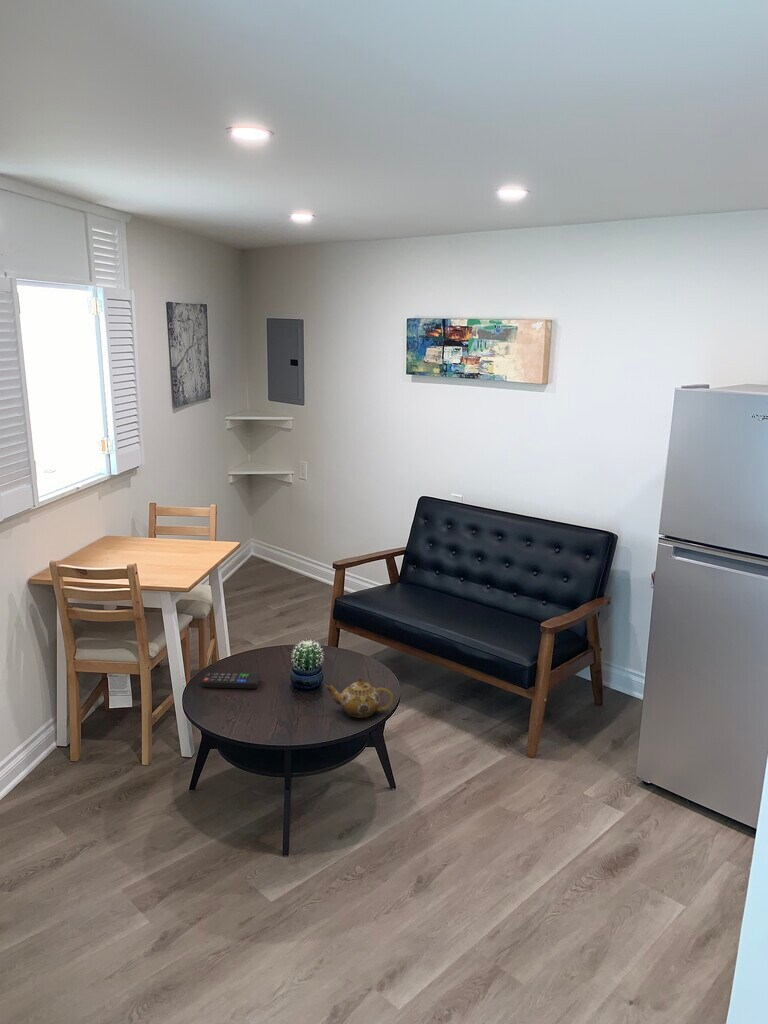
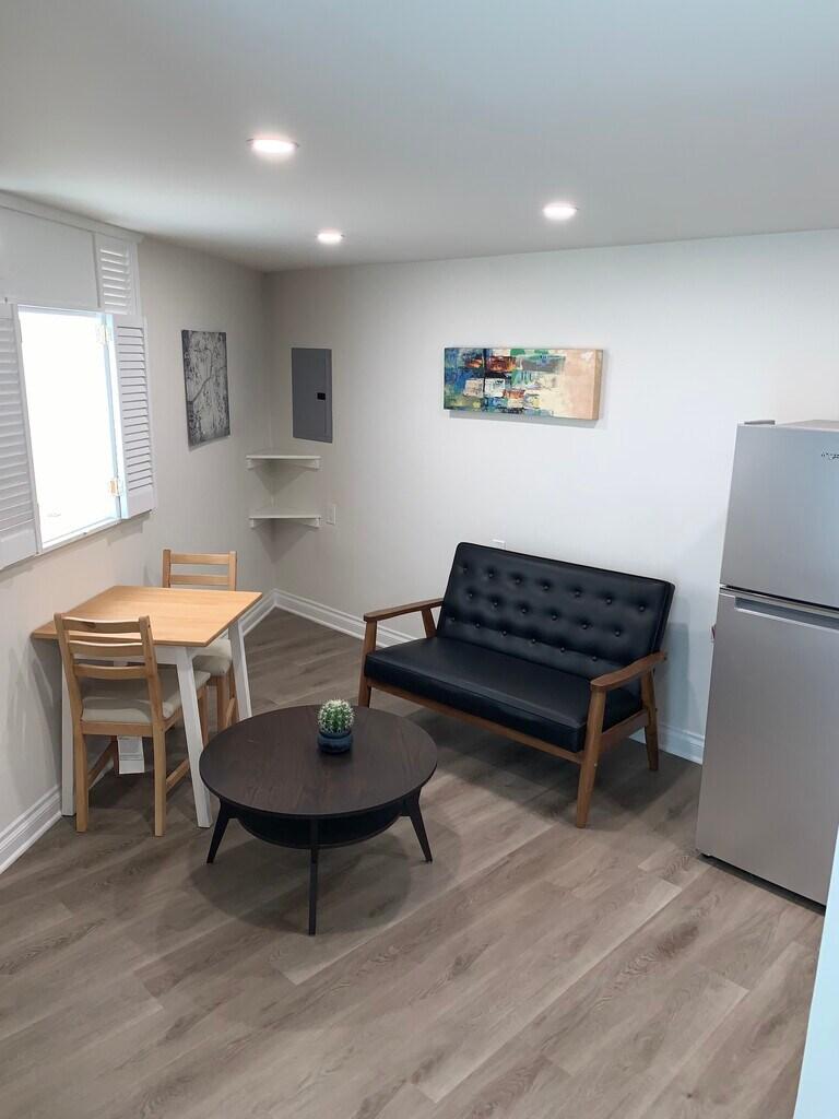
- remote control (231, 680)
- teapot (359, 695)
